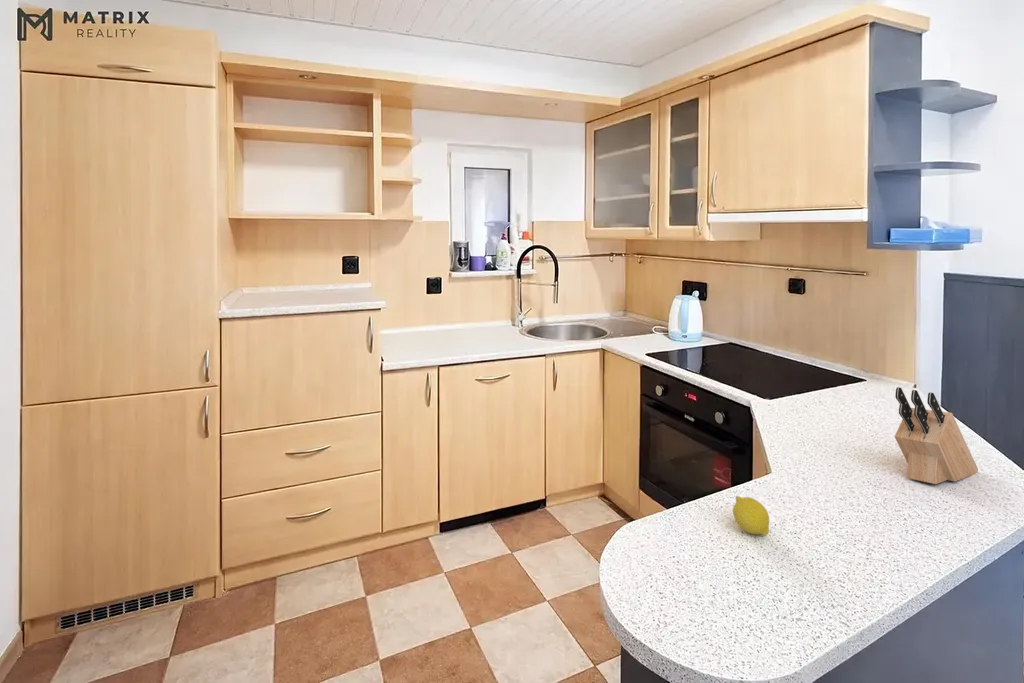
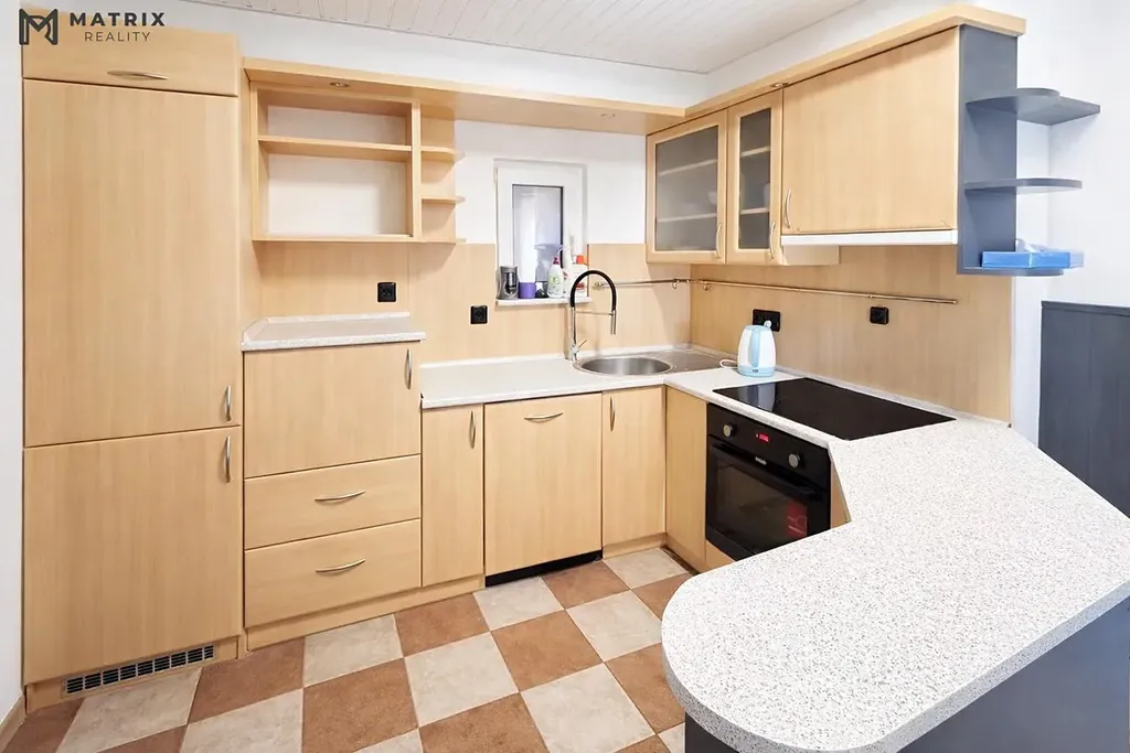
- fruit (750, 515)
- knife block (934, 431)
